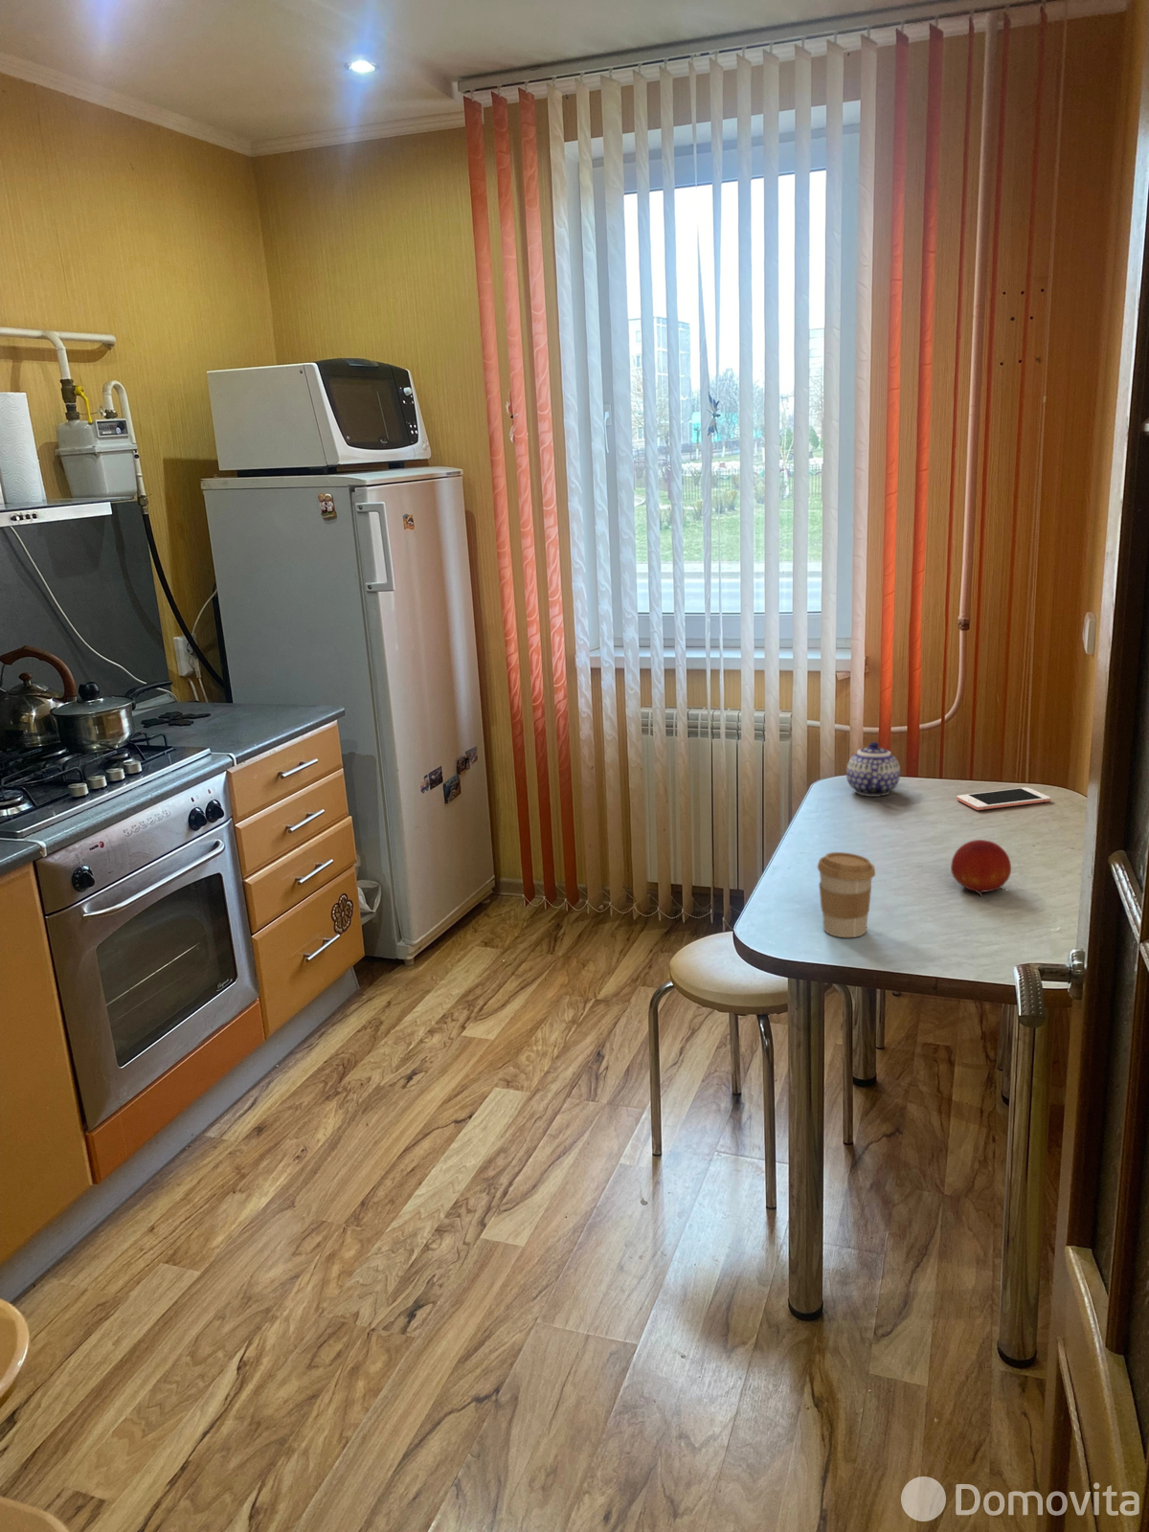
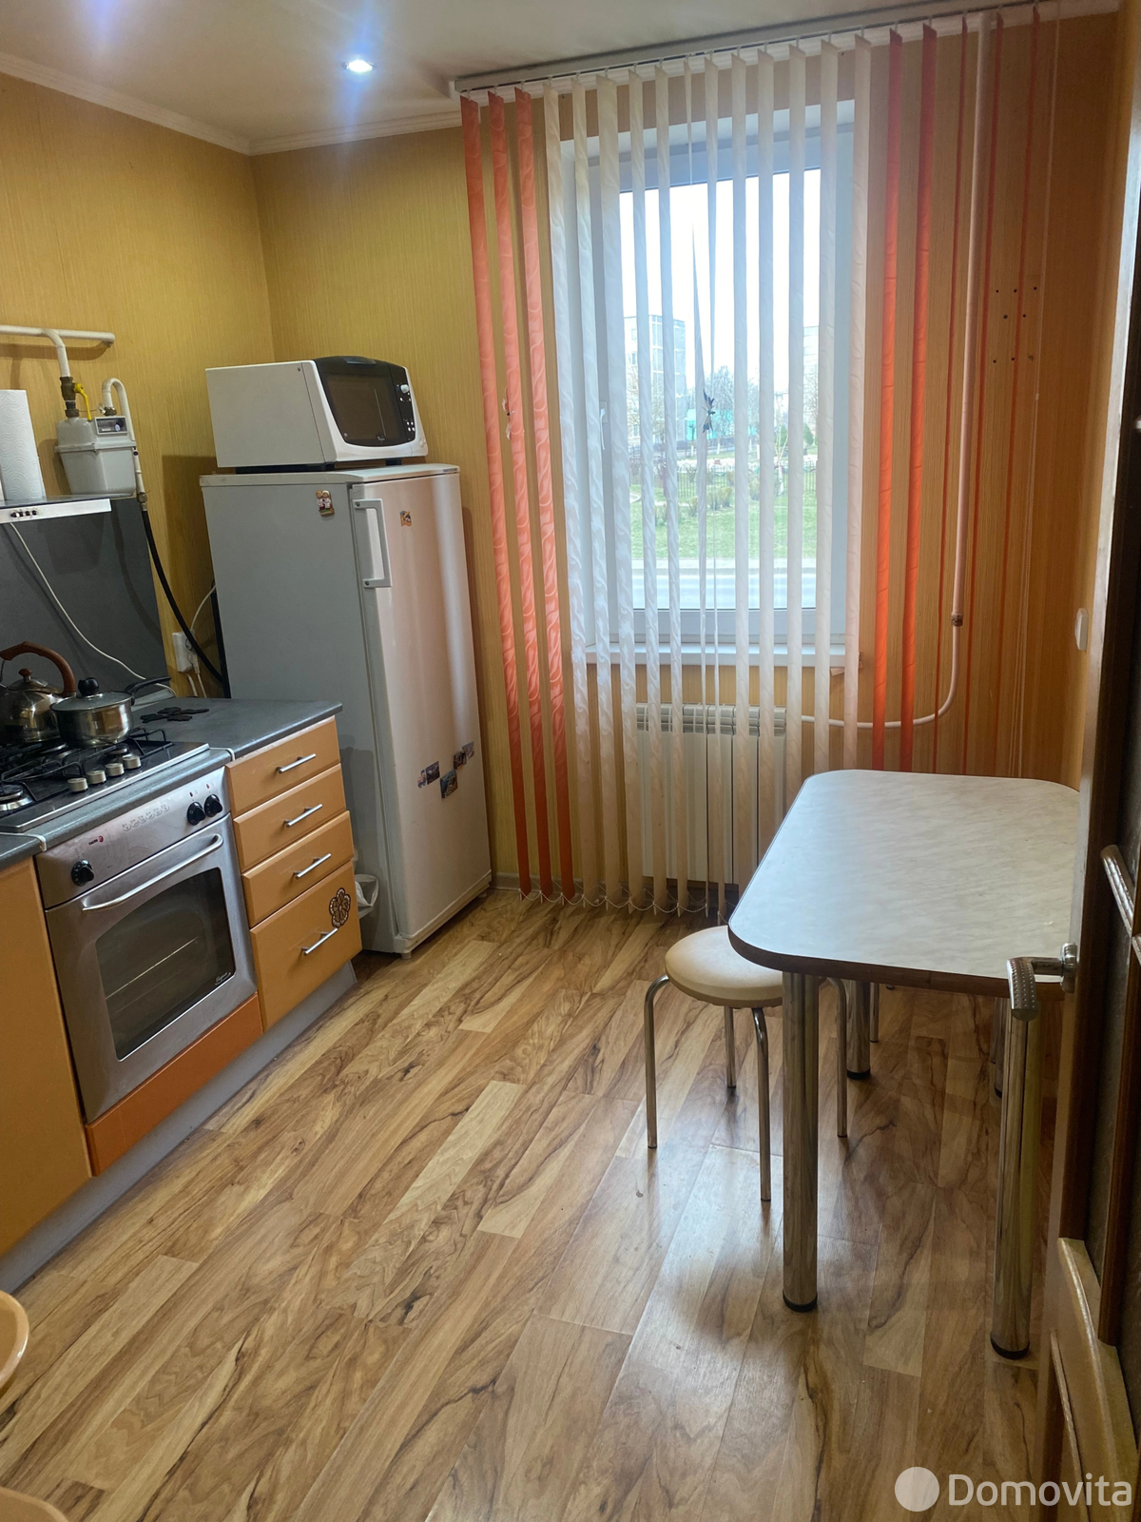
- teapot (874, 767)
- cell phone (1003, 799)
- coffee cup (846, 893)
- fruit (980, 865)
